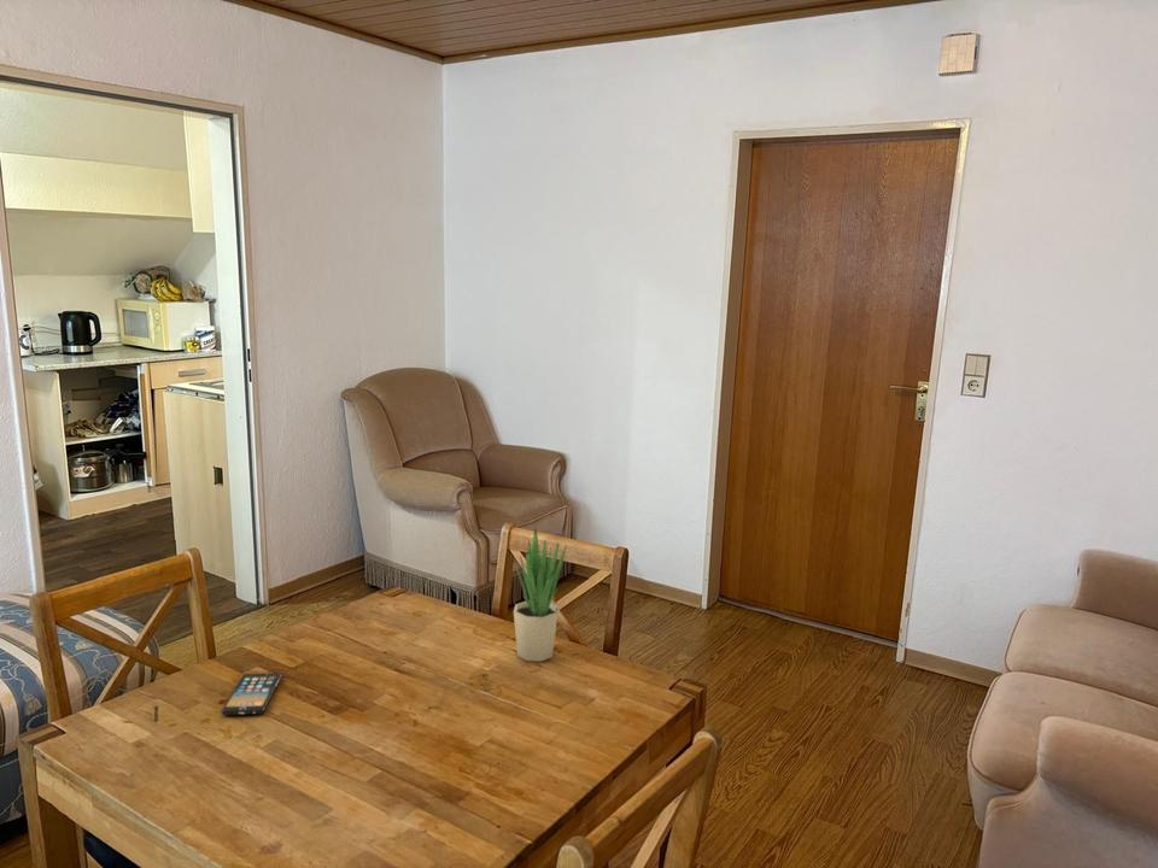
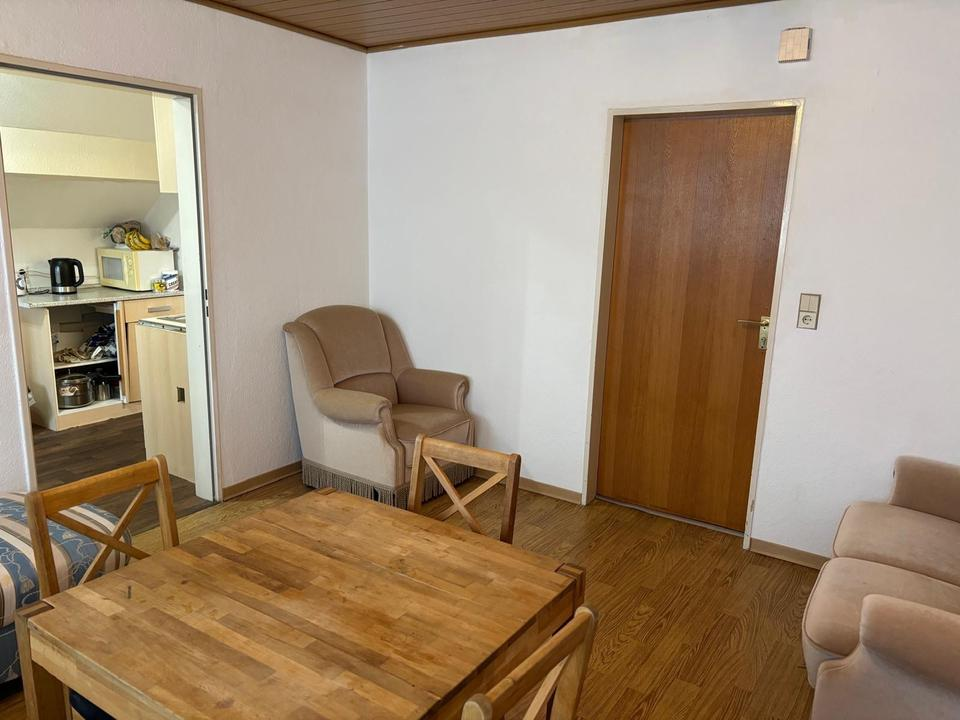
- potted plant (540, 590)
- smartphone (252, 692)
